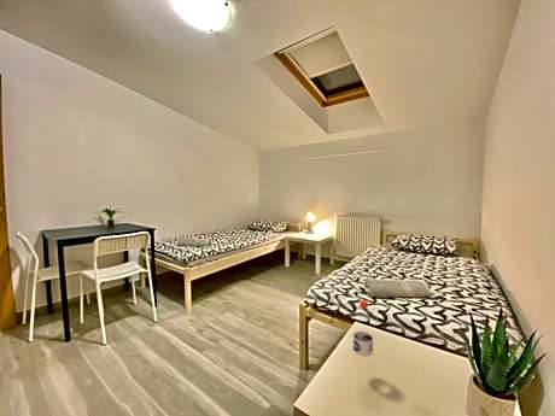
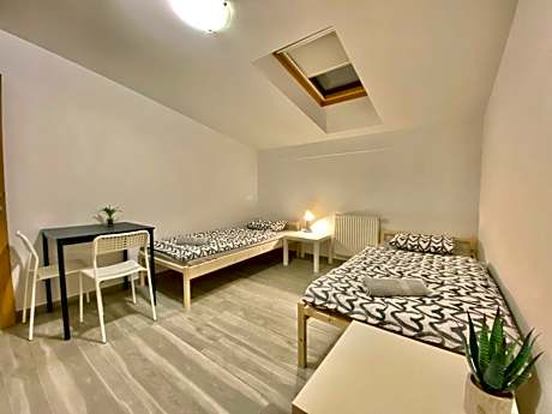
- water bottle (363, 338)
